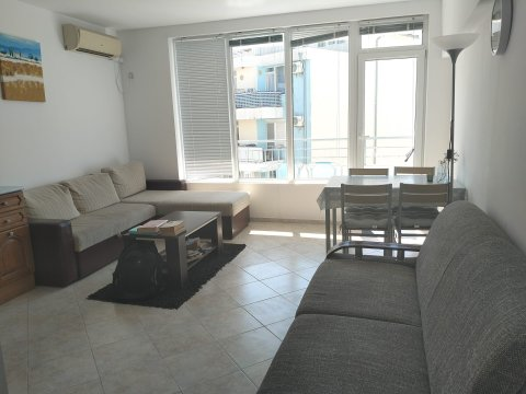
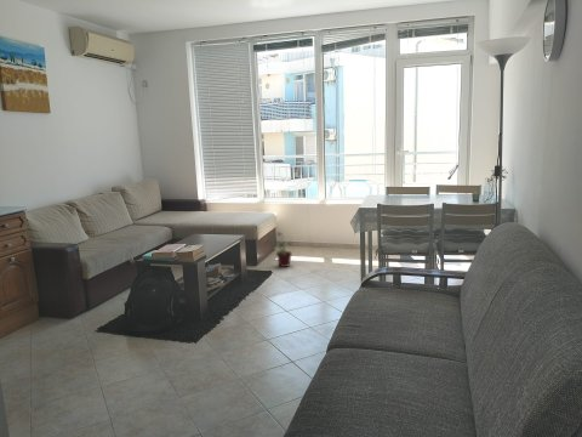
+ potted plant (279, 248)
